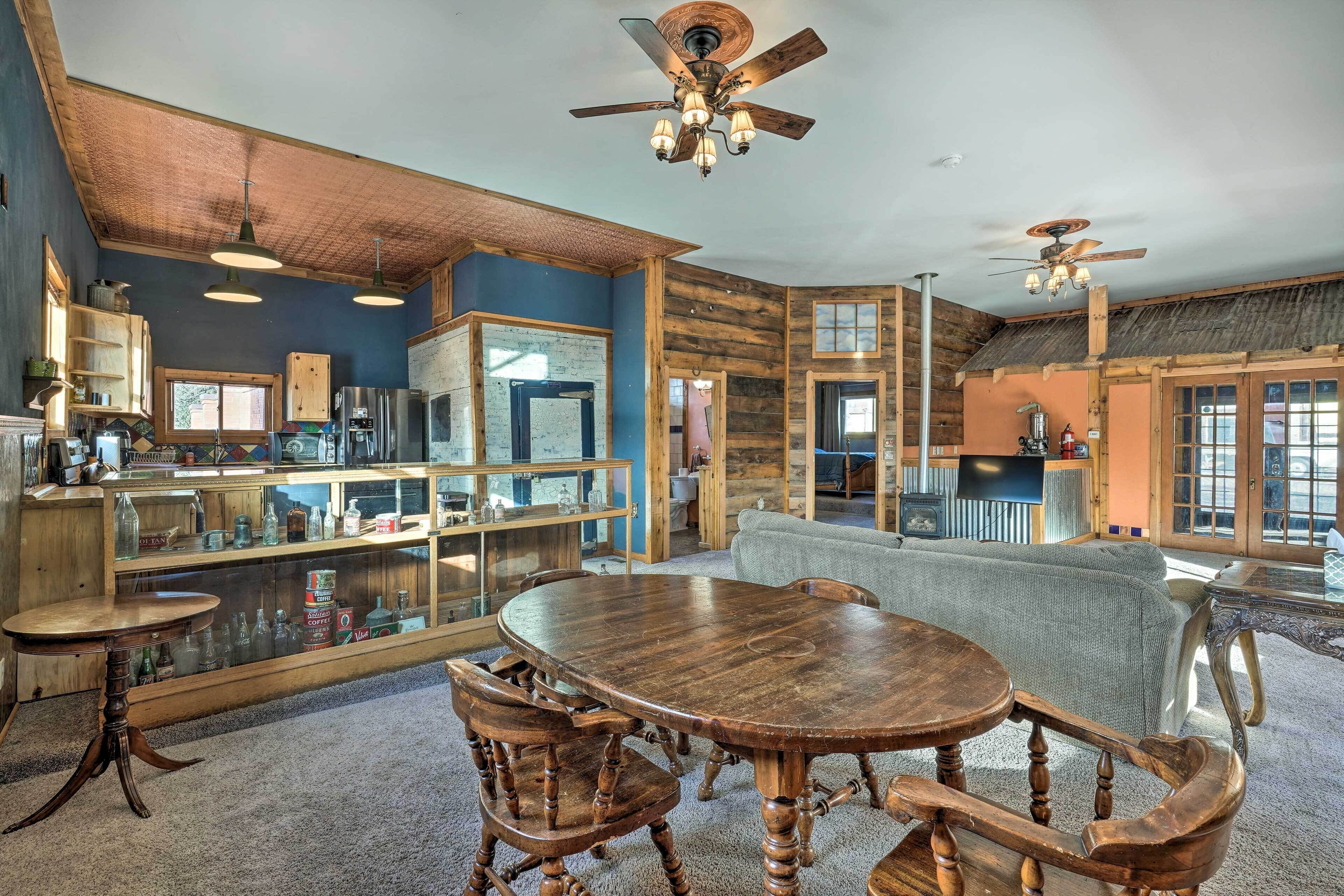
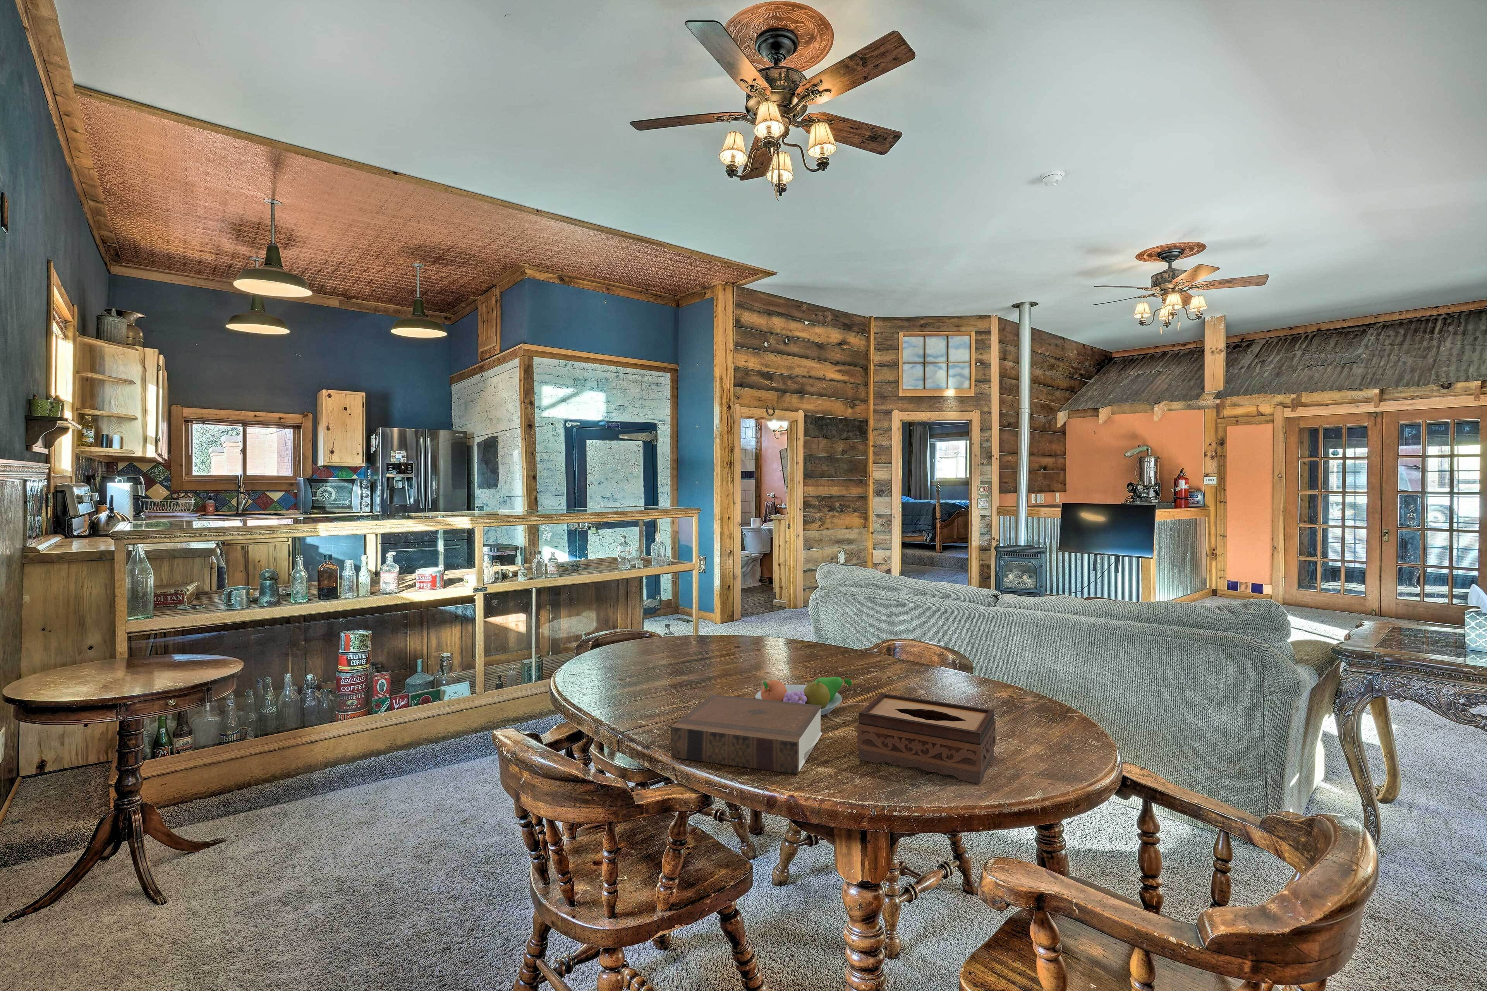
+ book (750, 730)
+ tissue box (927, 734)
+ fruit bowl (802, 689)
